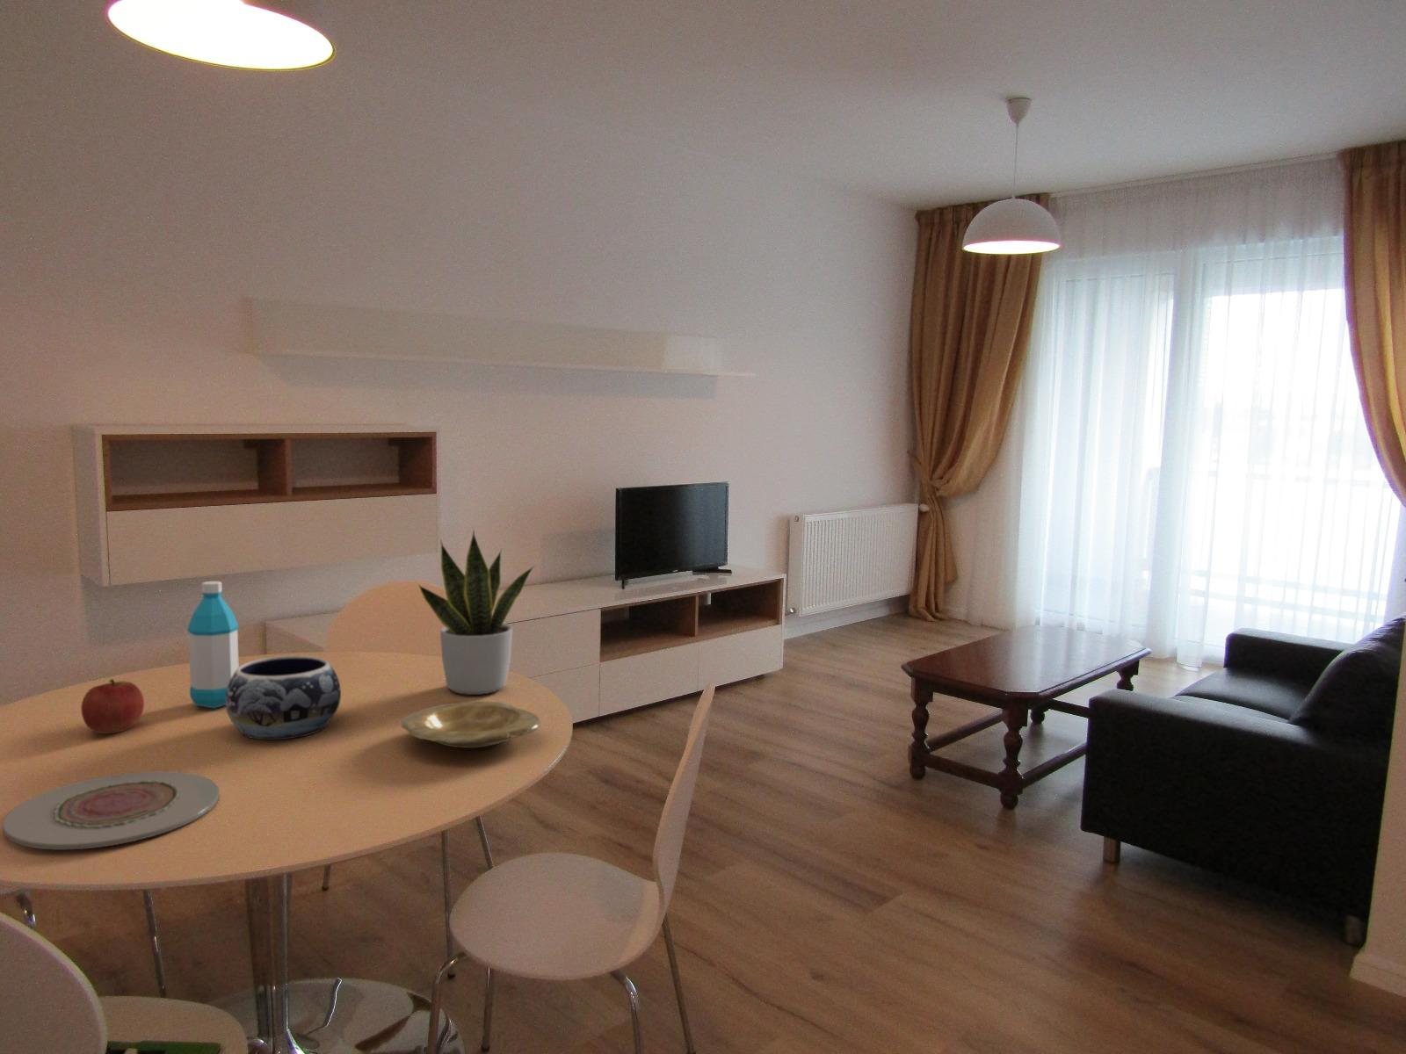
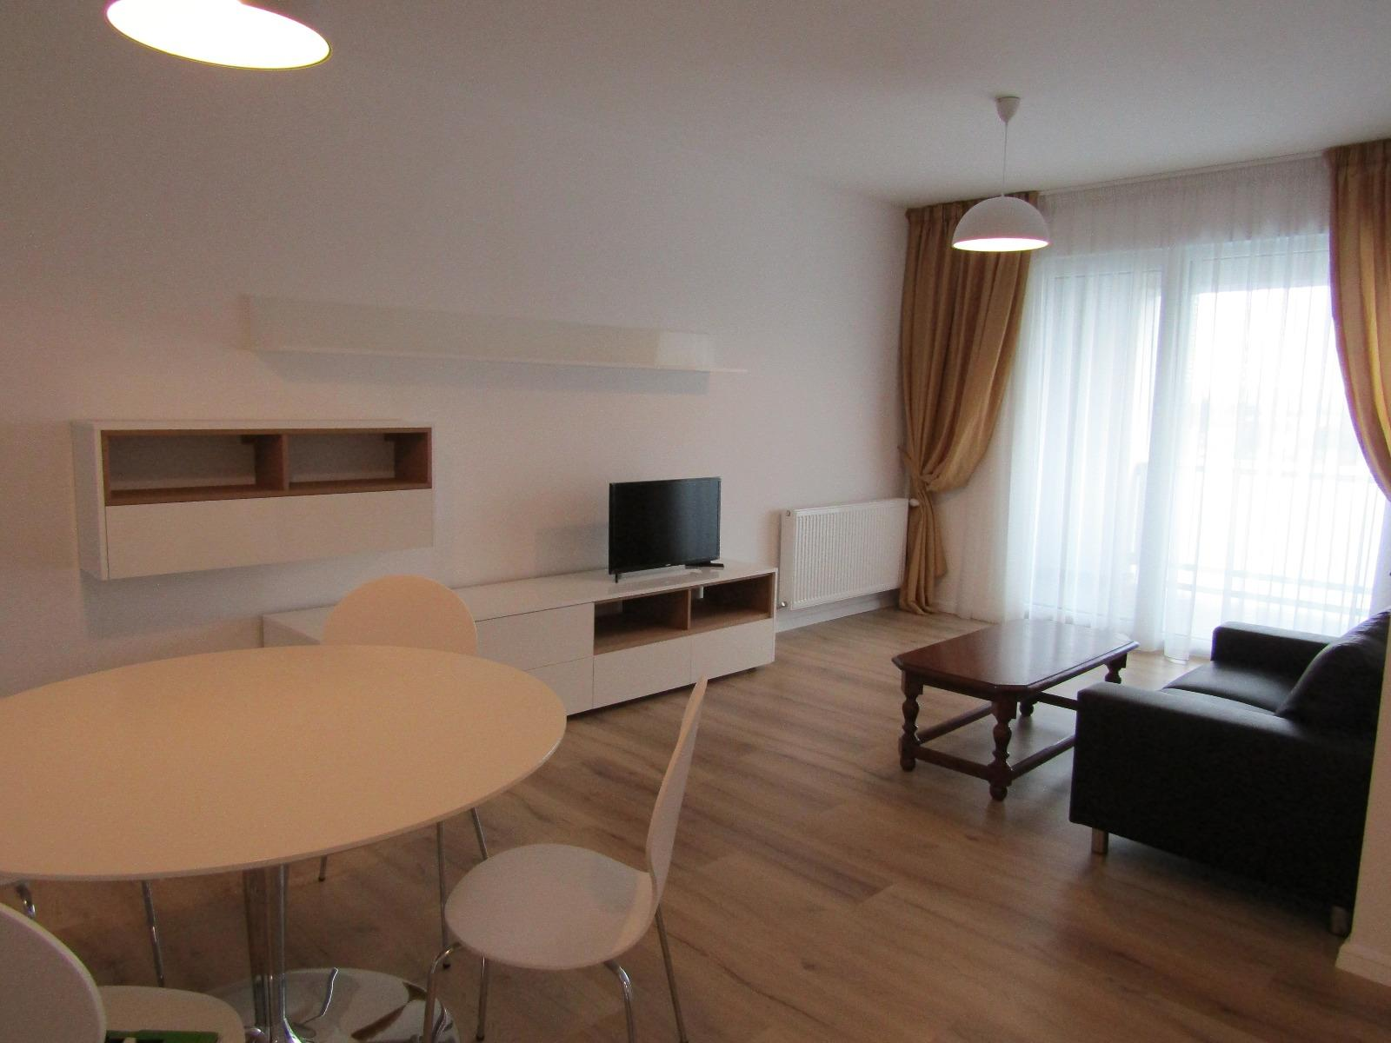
- decorative bowl (283, 696)
- potted plant (479, 608)
- plate (116, 805)
- plate (468, 728)
- water bottle (214, 643)
- apple (113, 703)
